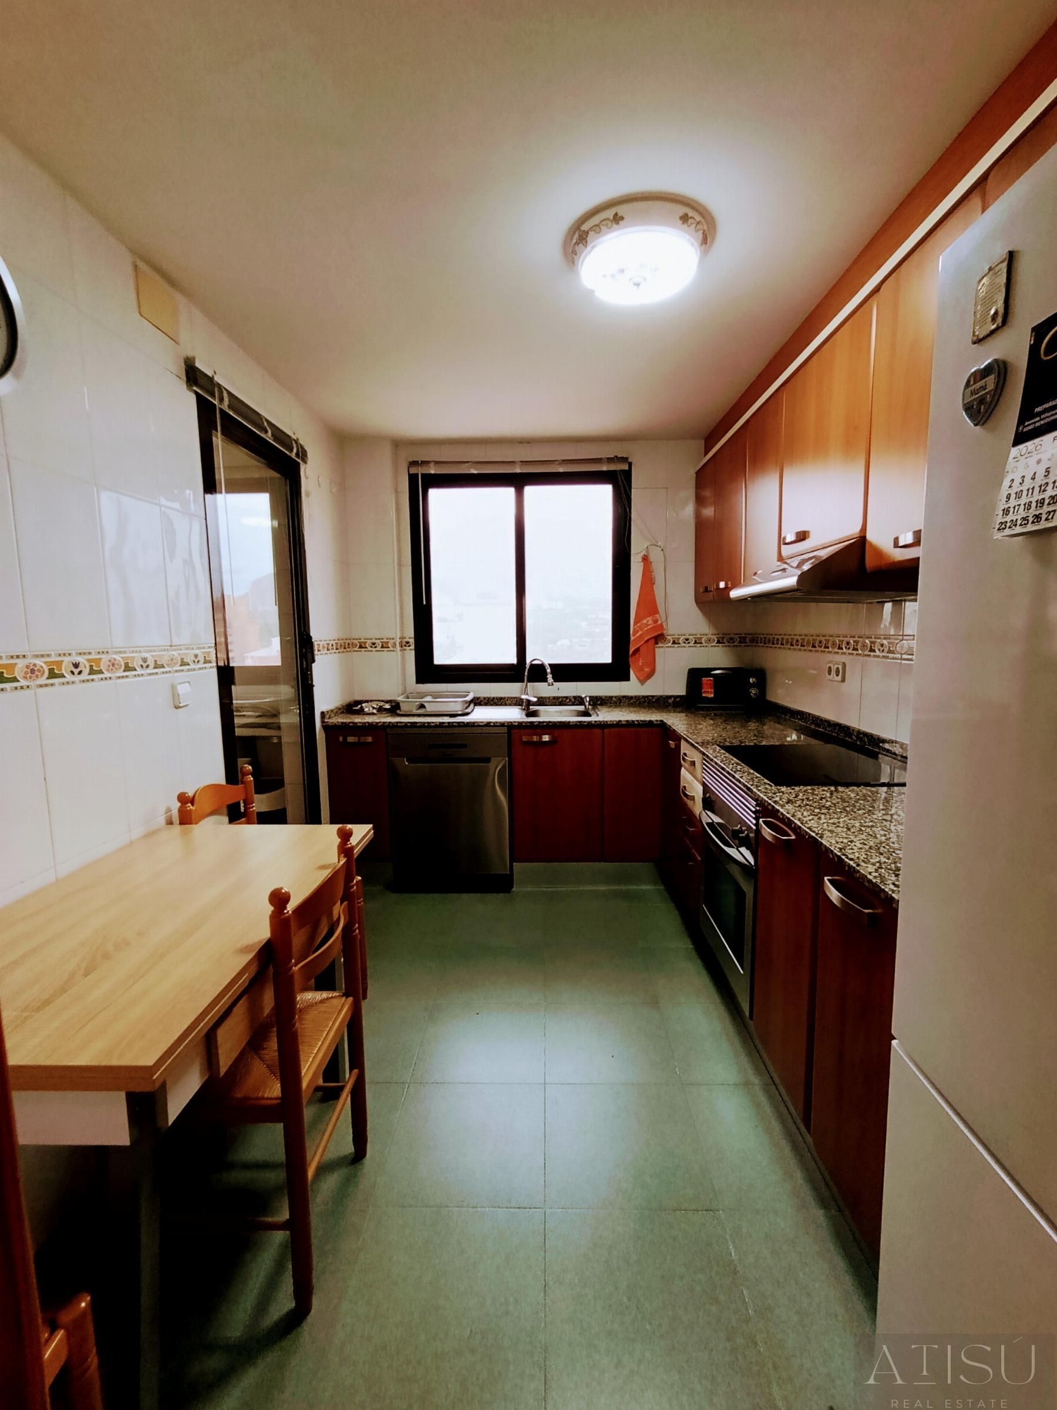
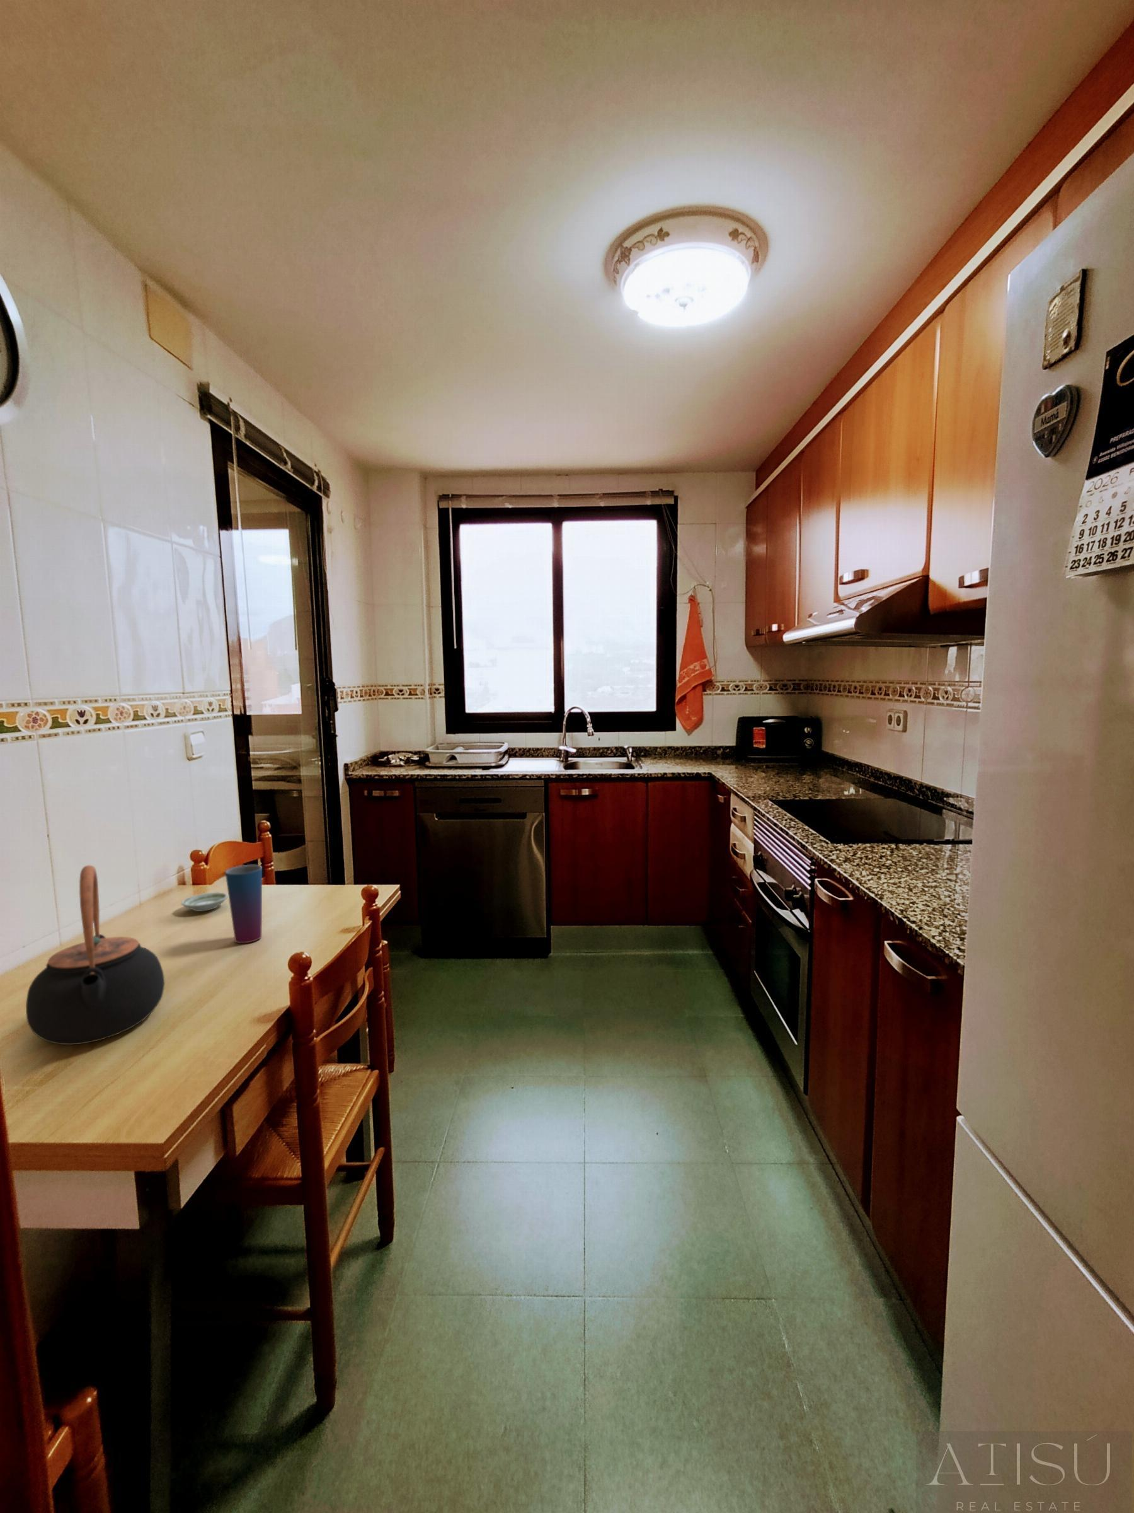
+ teapot (93, 949)
+ cup (245, 904)
+ saucer (205, 903)
